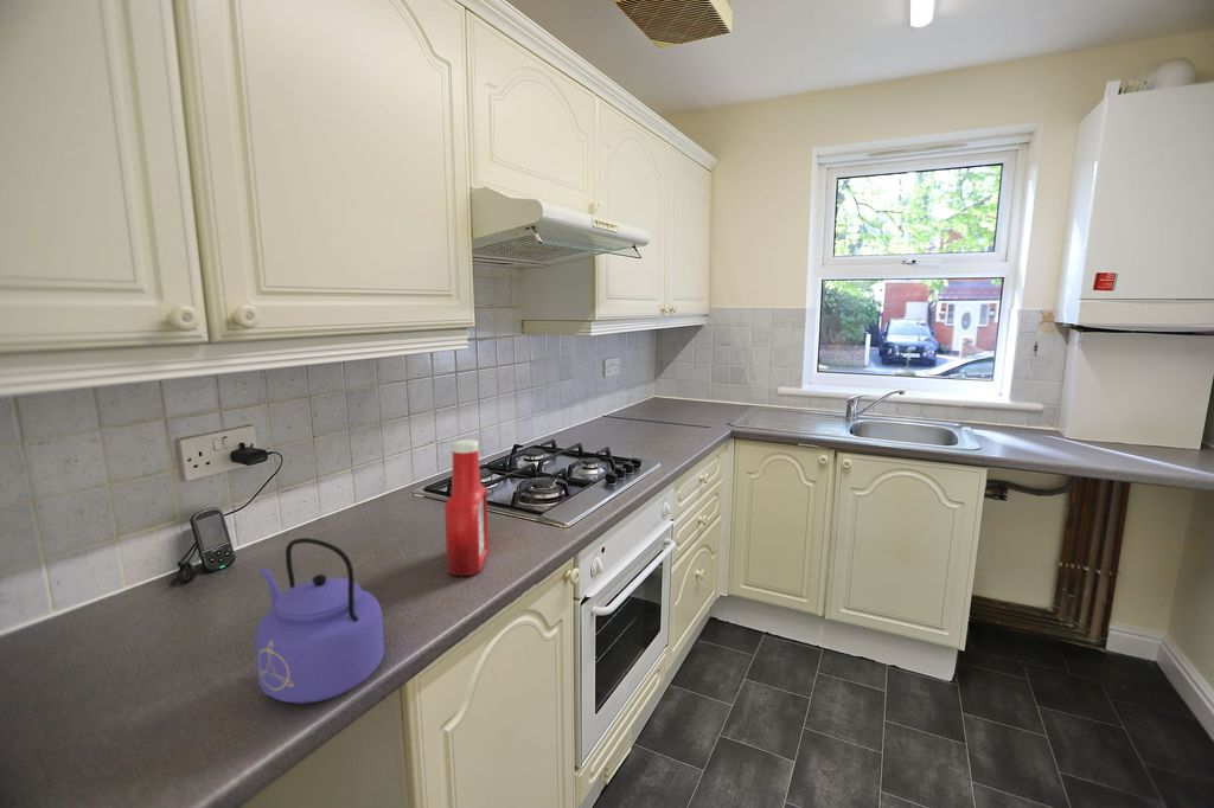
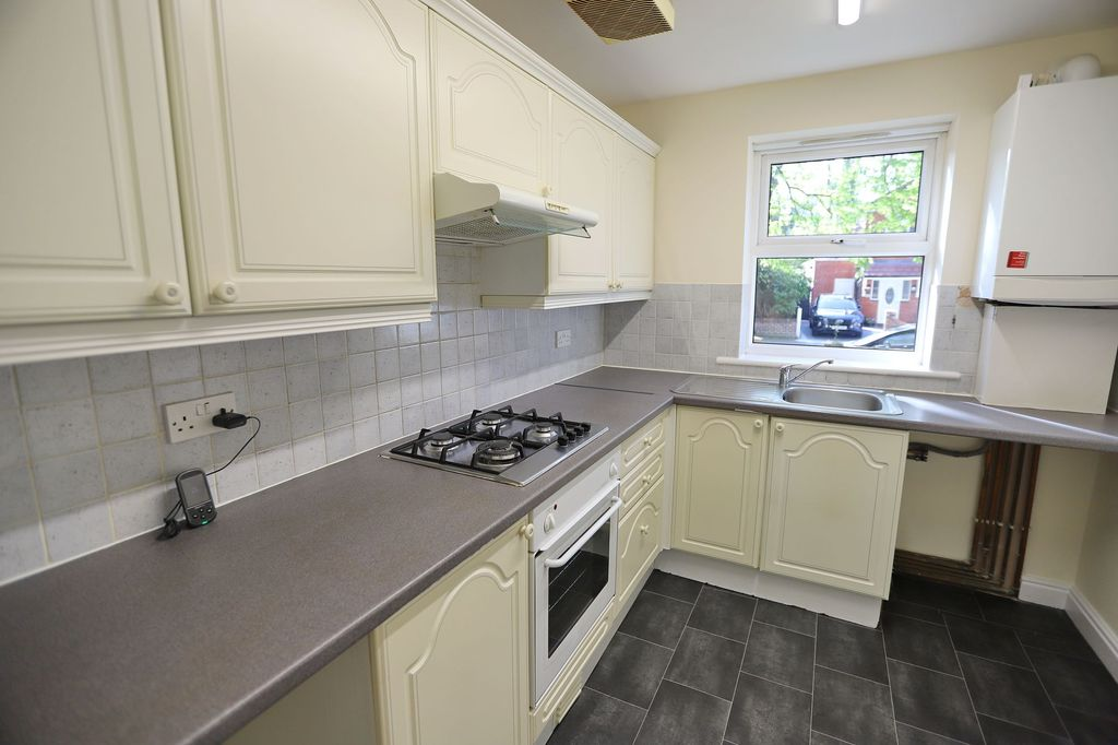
- soap bottle (466, 501)
- kettle (309, 603)
